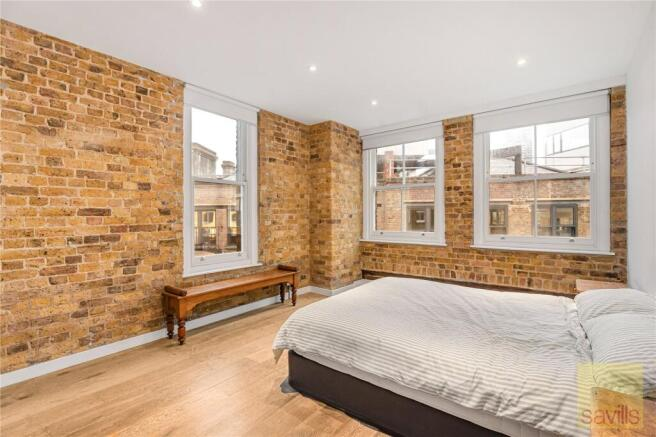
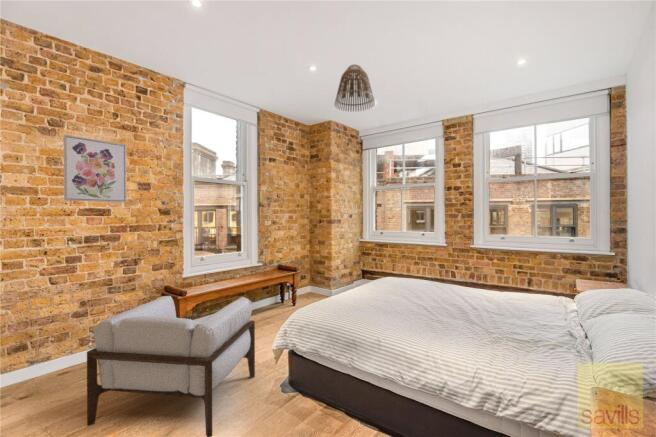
+ wall art (96, 170)
+ armchair (181, 352)
+ lamp shade (355, 86)
